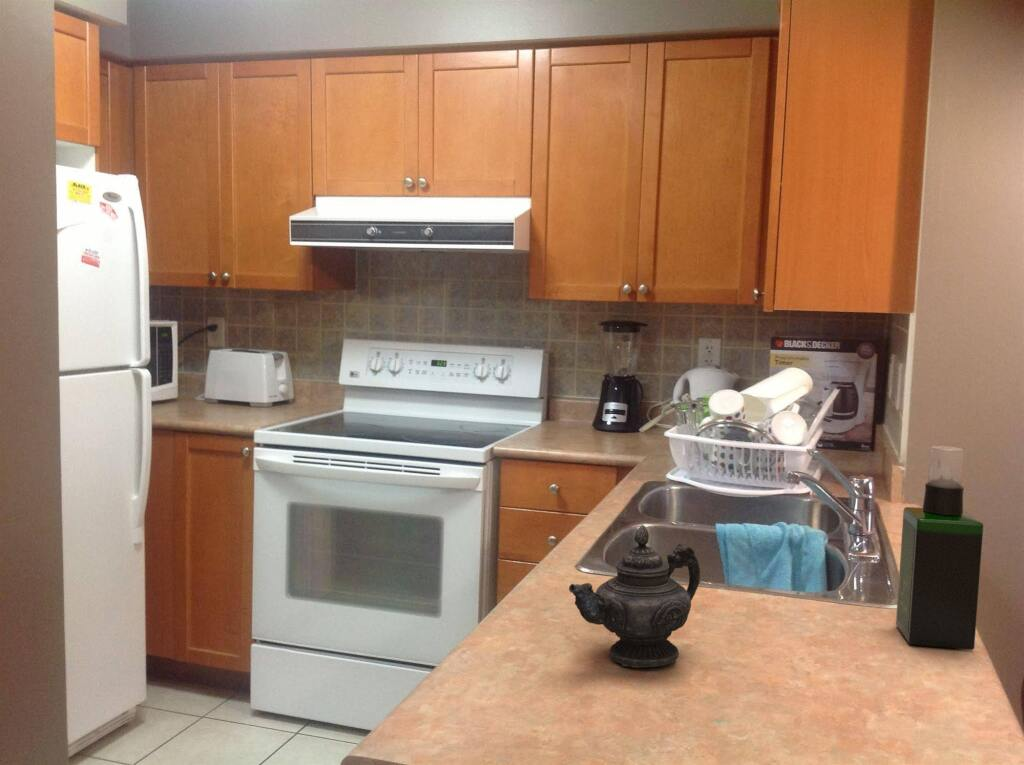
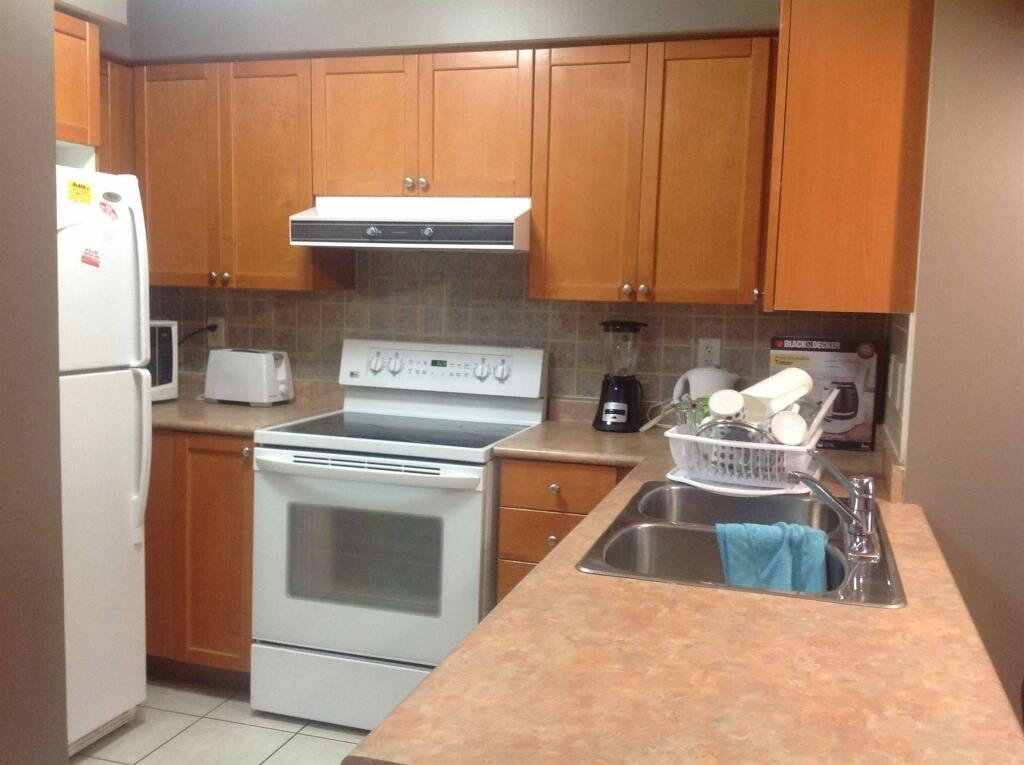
- spray bottle (940, 543)
- teapot (638, 593)
